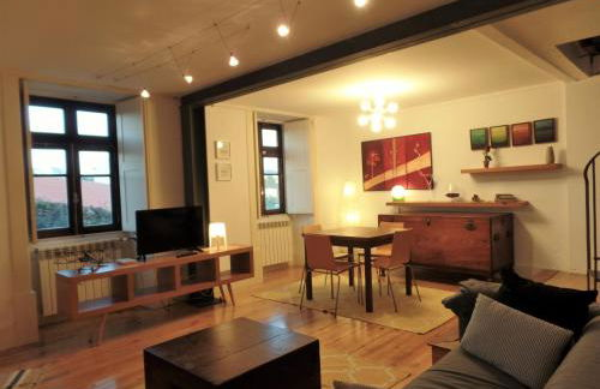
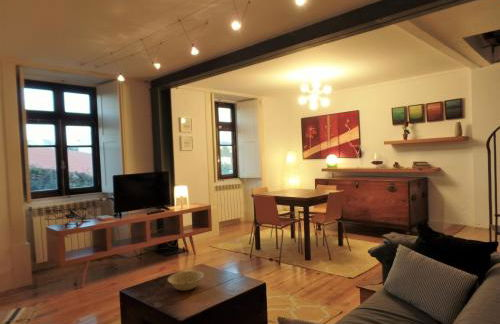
+ bowl (186, 281)
